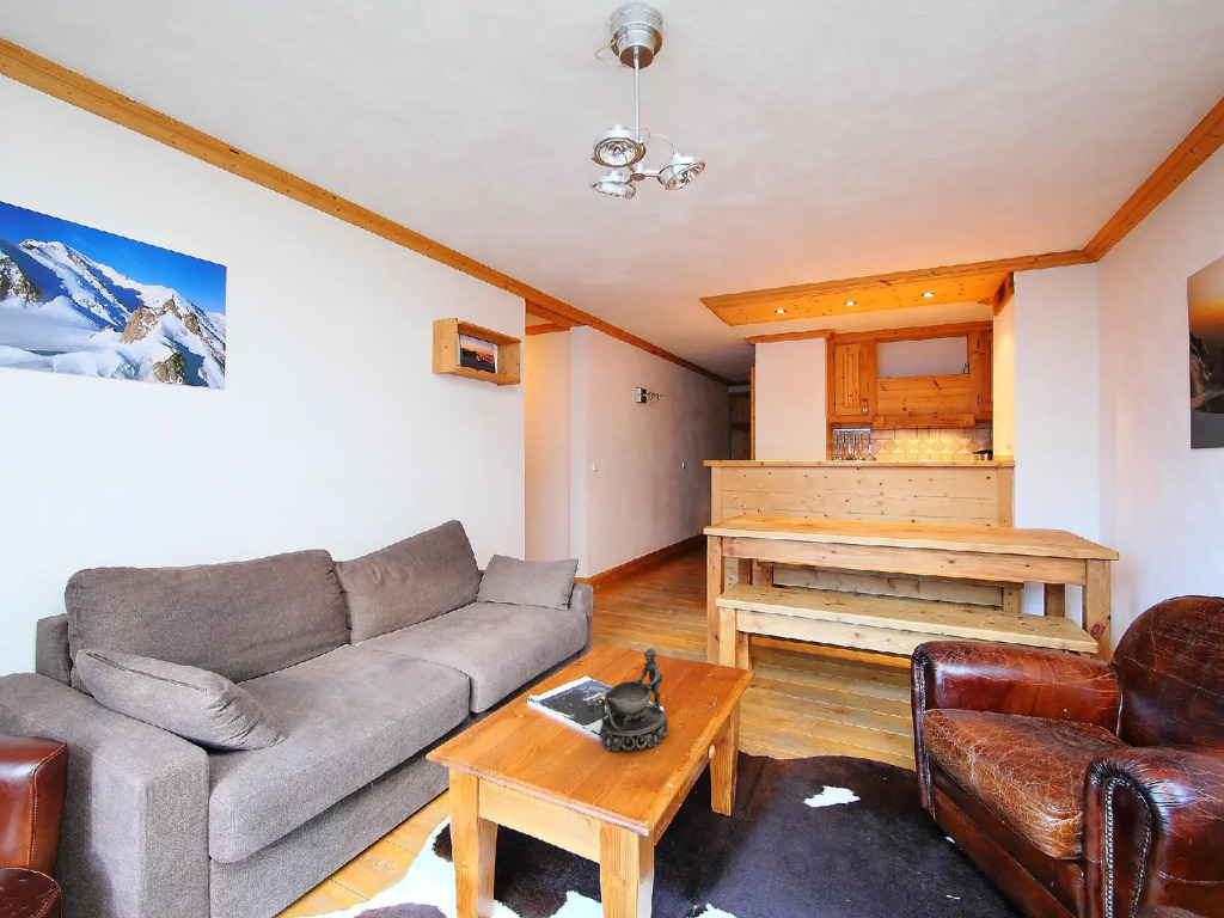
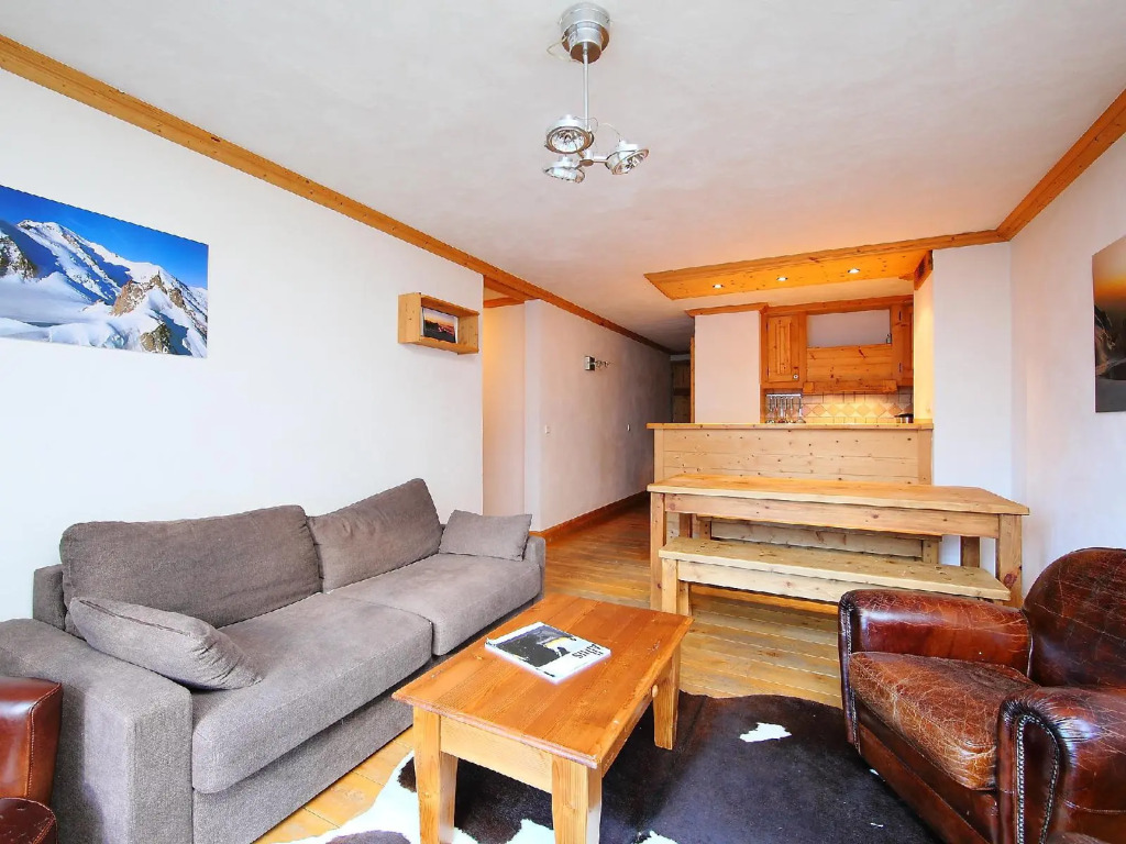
- decorative bowl (630, 698)
